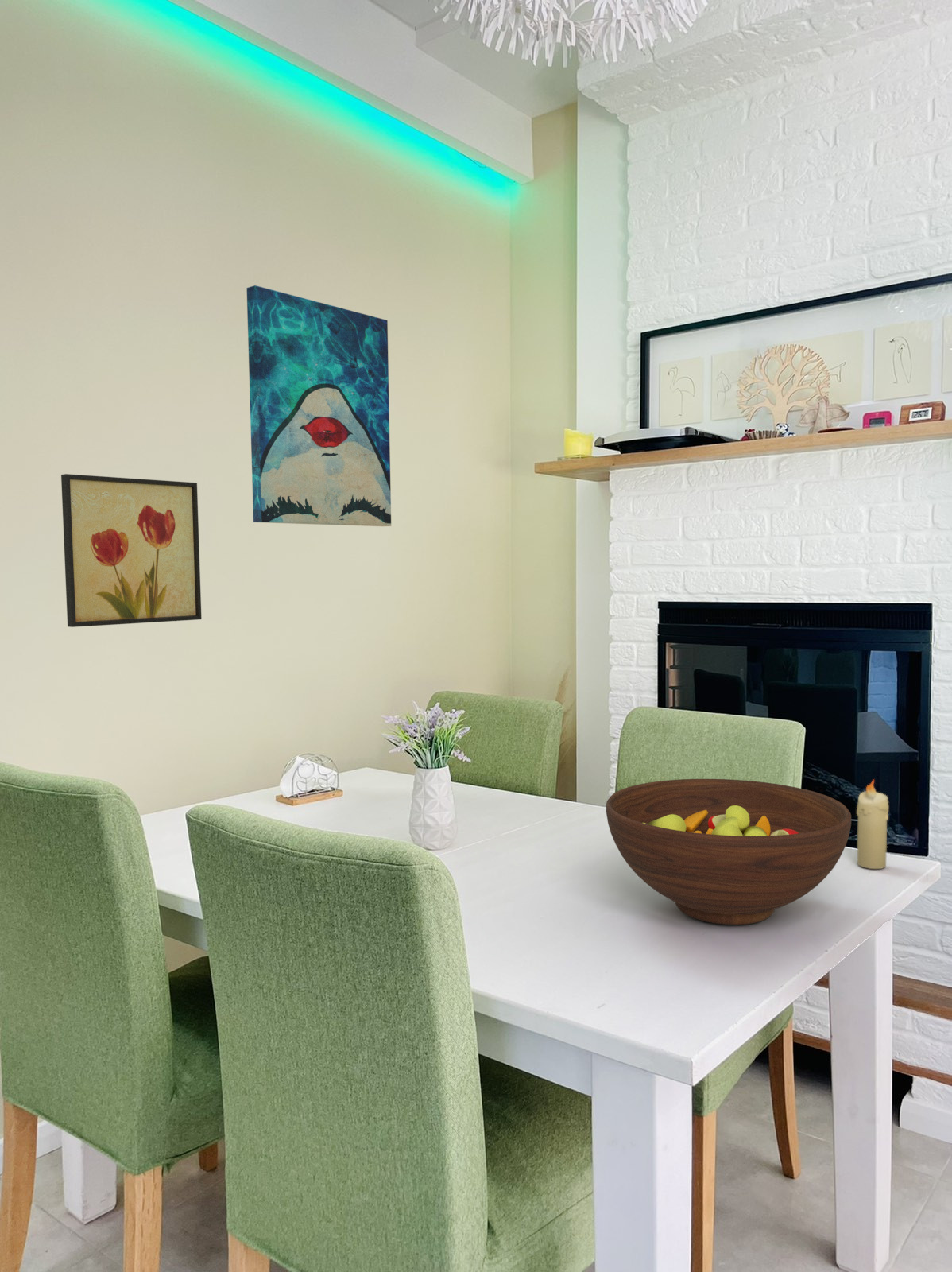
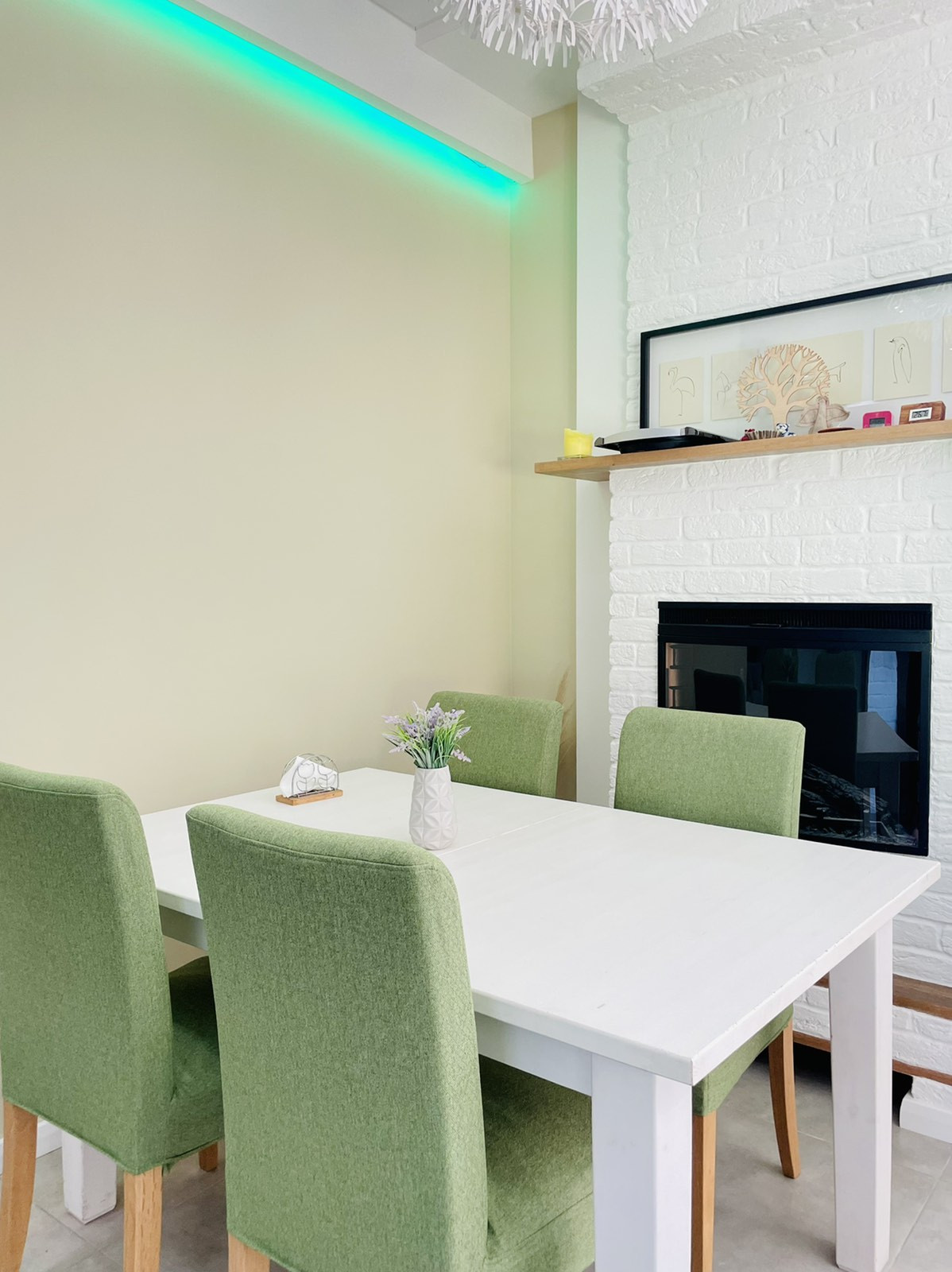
- candle (873, 822)
- fruit bowl (724, 858)
- wall art (134, 551)
- wall art (324, 415)
